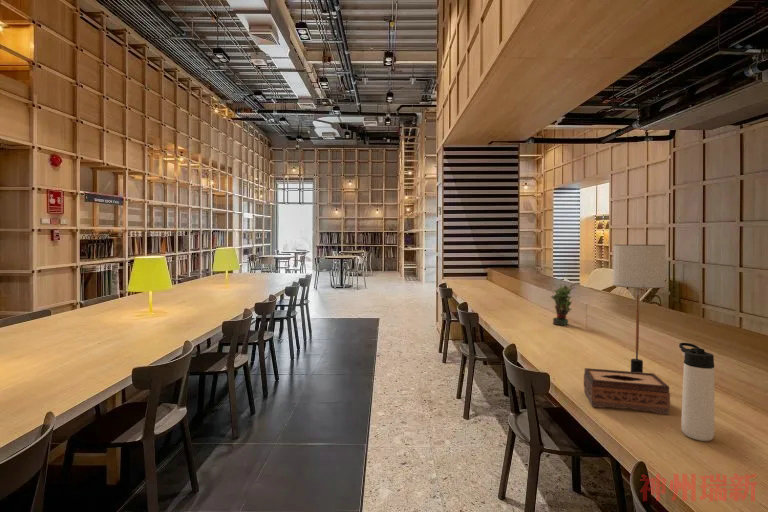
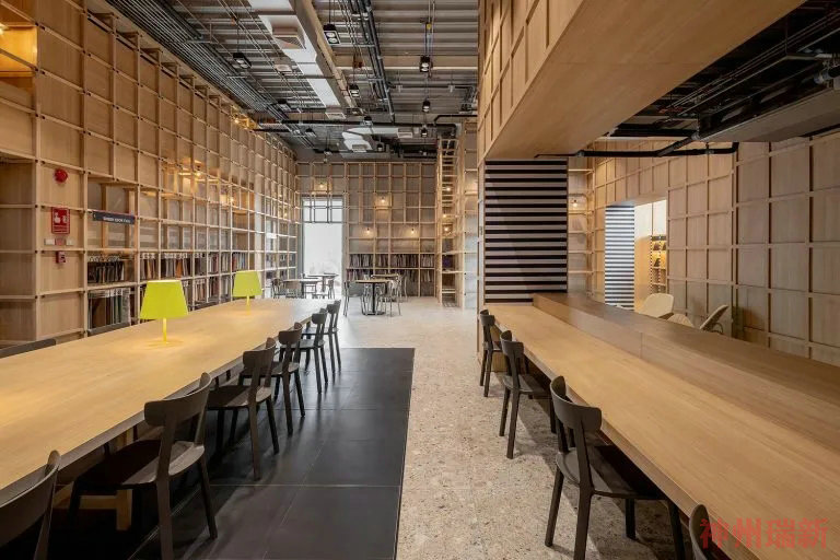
- table lamp (637, 313)
- thermos bottle (694, 390)
- potted plant (564, 303)
- tissue box (623, 389)
